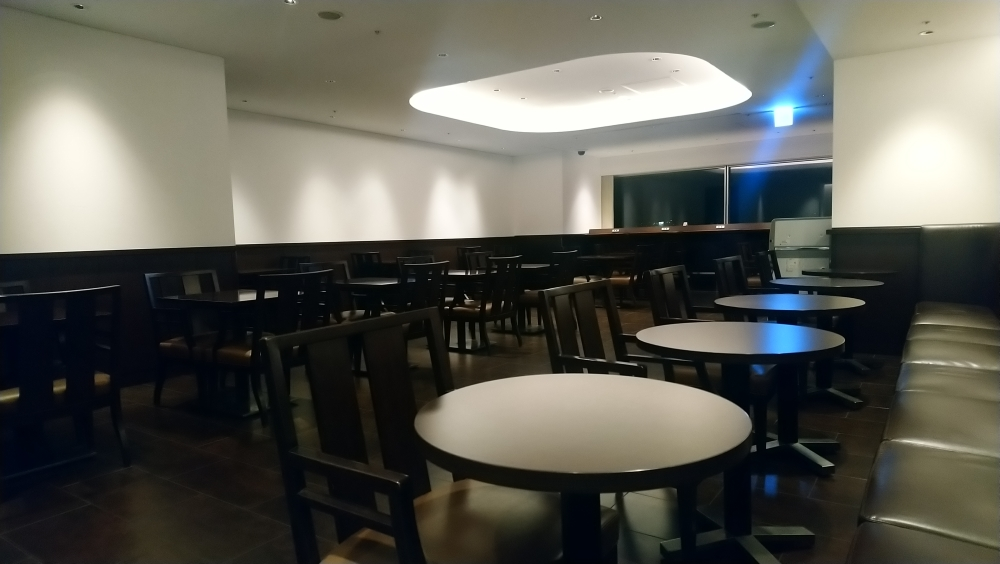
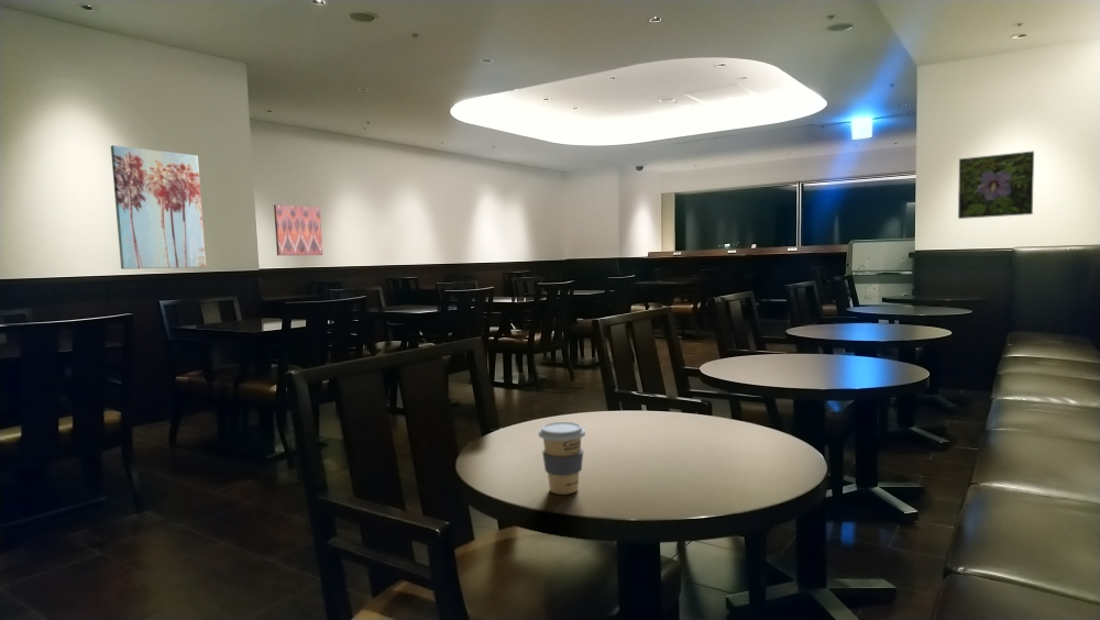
+ coffee cup (562, 457)
+ wall art (298, 231)
+ wall art (161, 209)
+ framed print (994, 186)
